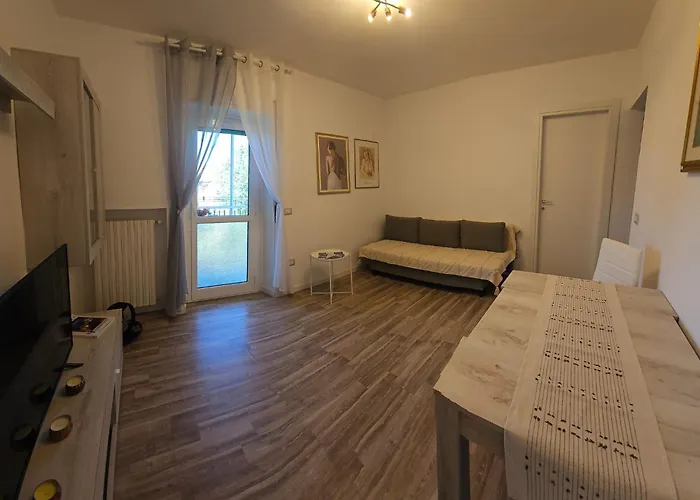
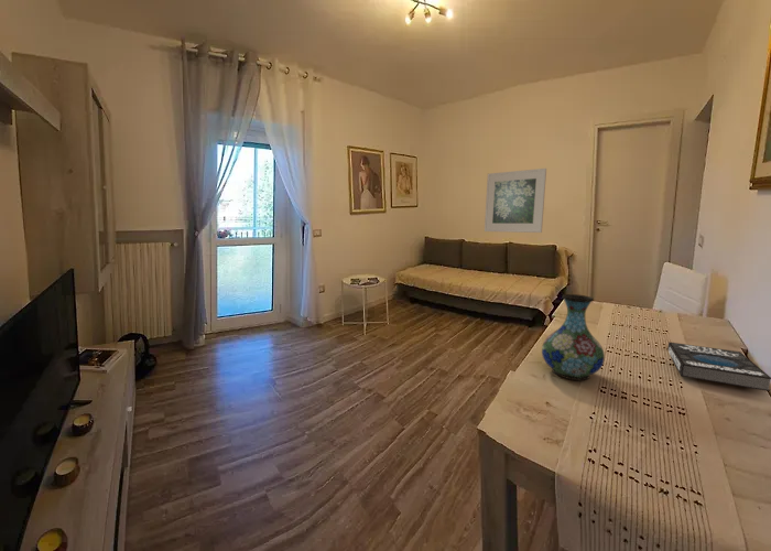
+ book (712, 363)
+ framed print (513, 202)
+ vase (573, 335)
